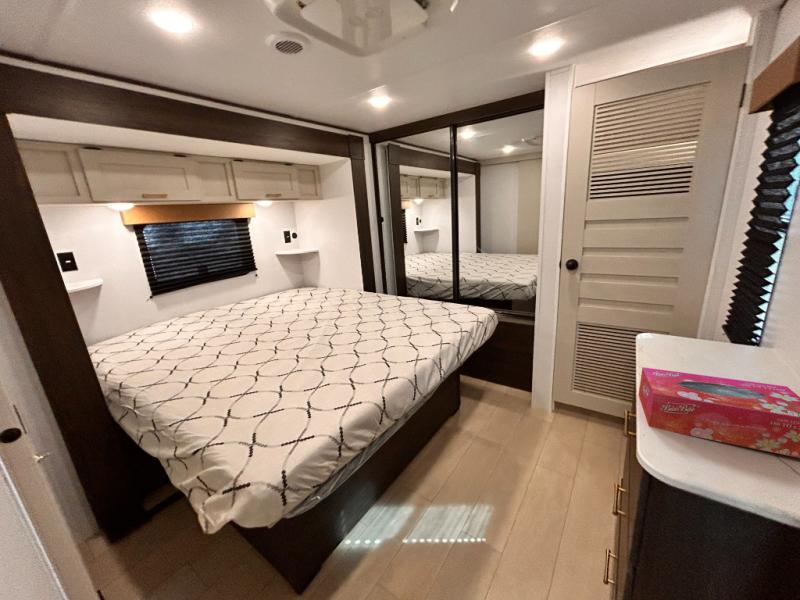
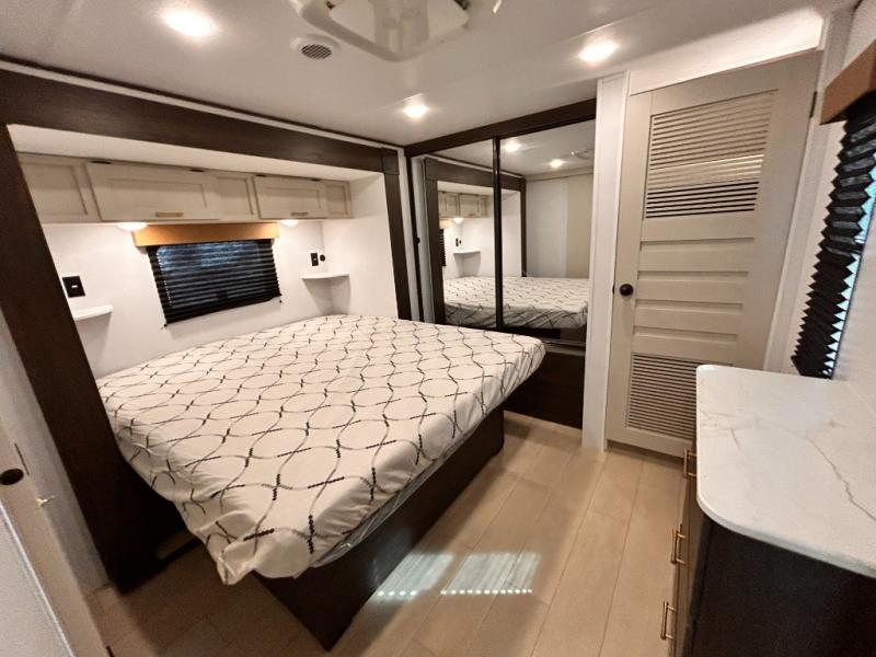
- tissue box (716, 407)
